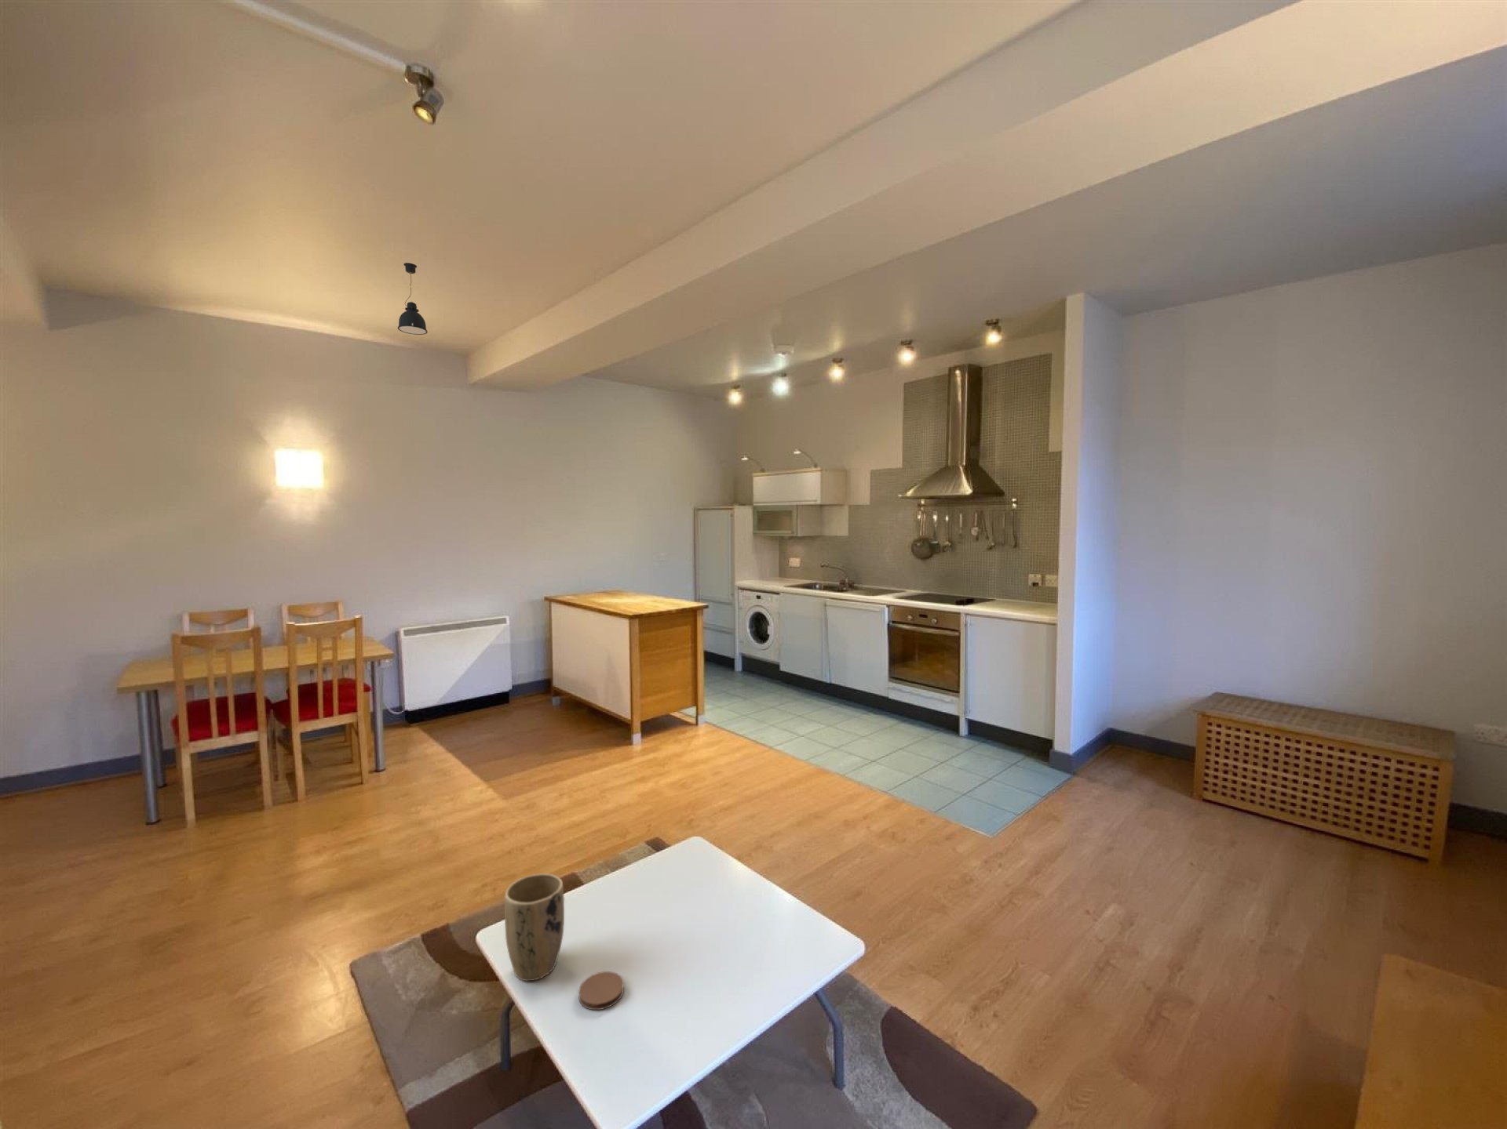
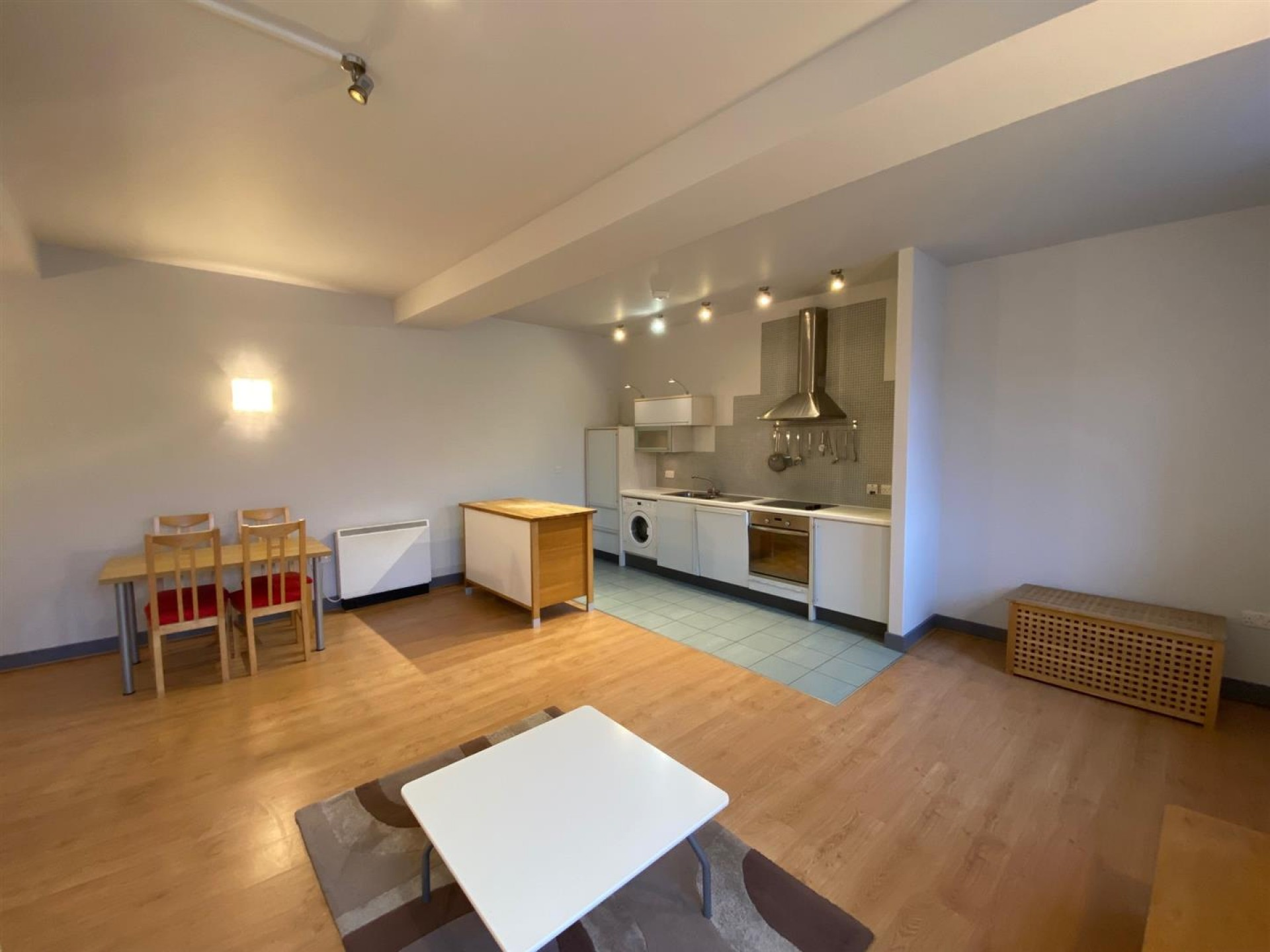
- plant pot (535, 927)
- coaster (602, 989)
- pendant light (412, 300)
